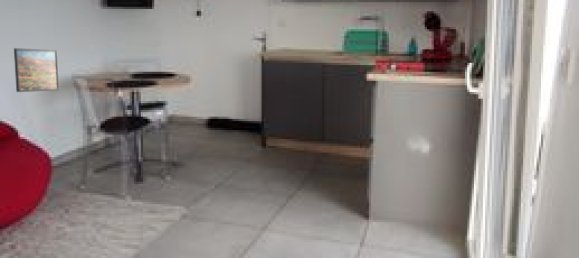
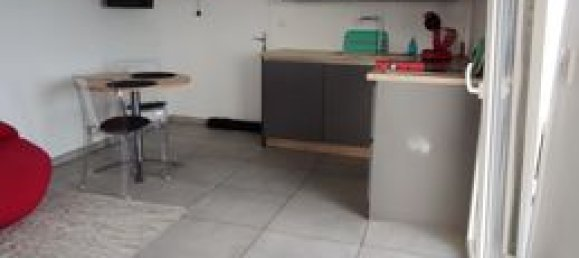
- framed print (37, 70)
